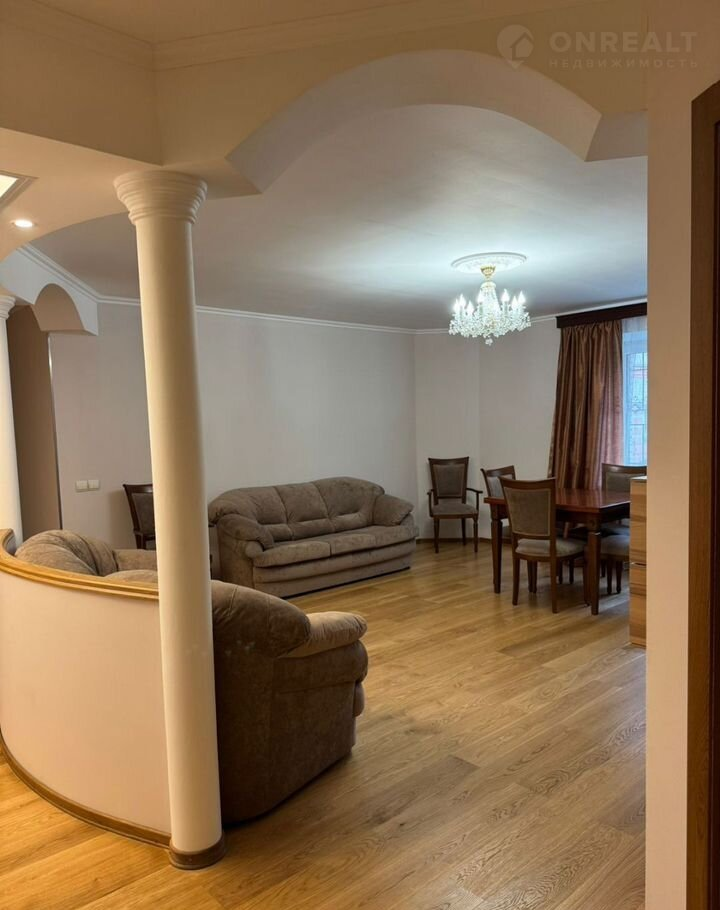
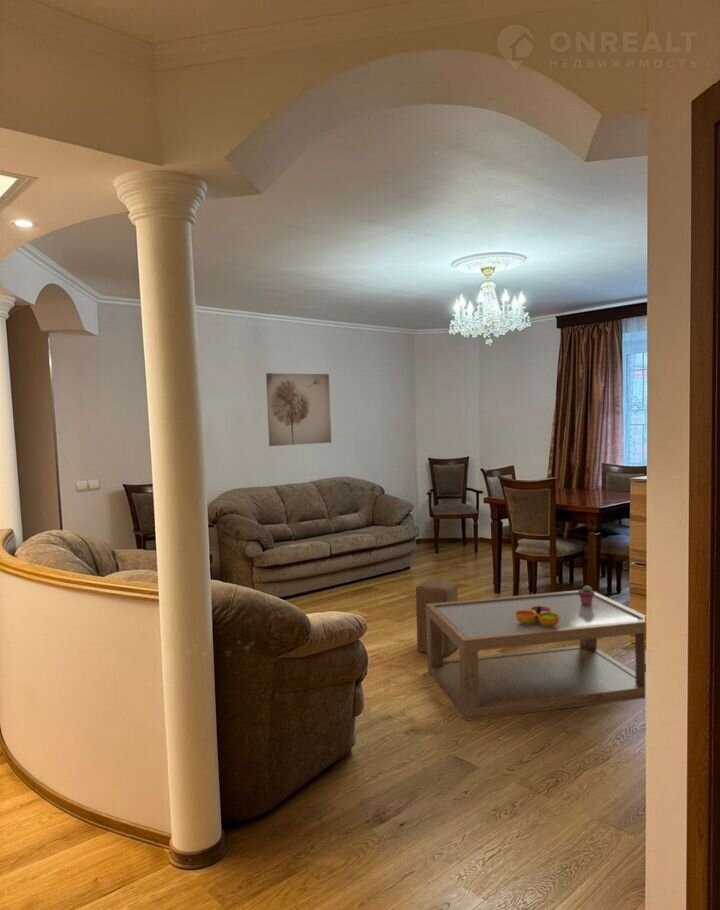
+ wall art (299, 409)
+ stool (426, 616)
+ decorative bowl (535, 611)
+ potted succulent (586, 592)
+ coffee table (534, 650)
